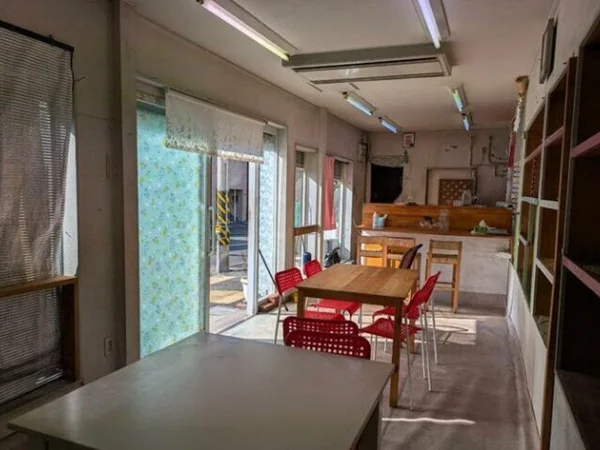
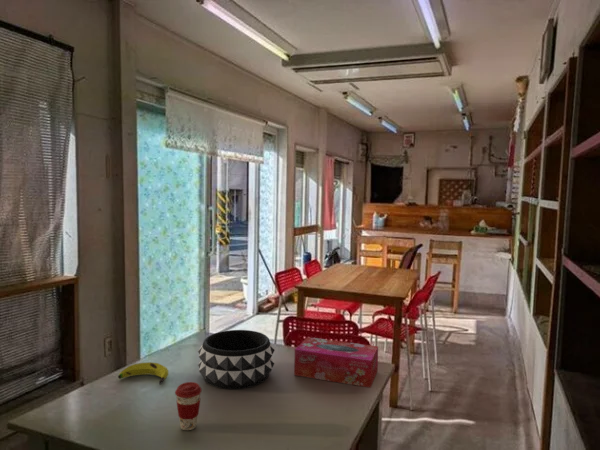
+ banana (143, 373)
+ tissue box (336, 360)
+ decorative bowl (236, 357)
+ coffee cup (188, 406)
